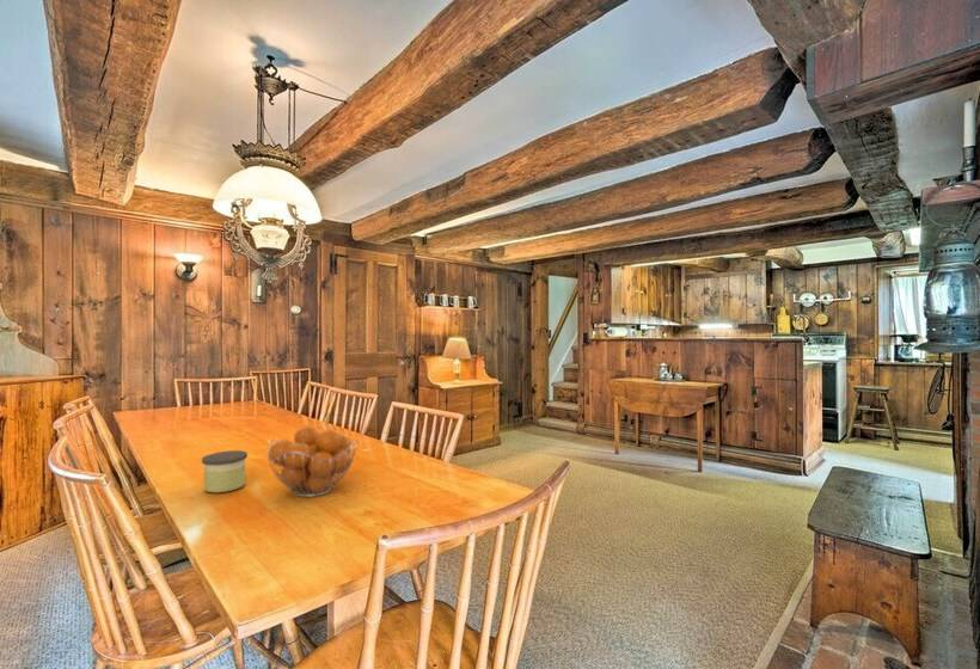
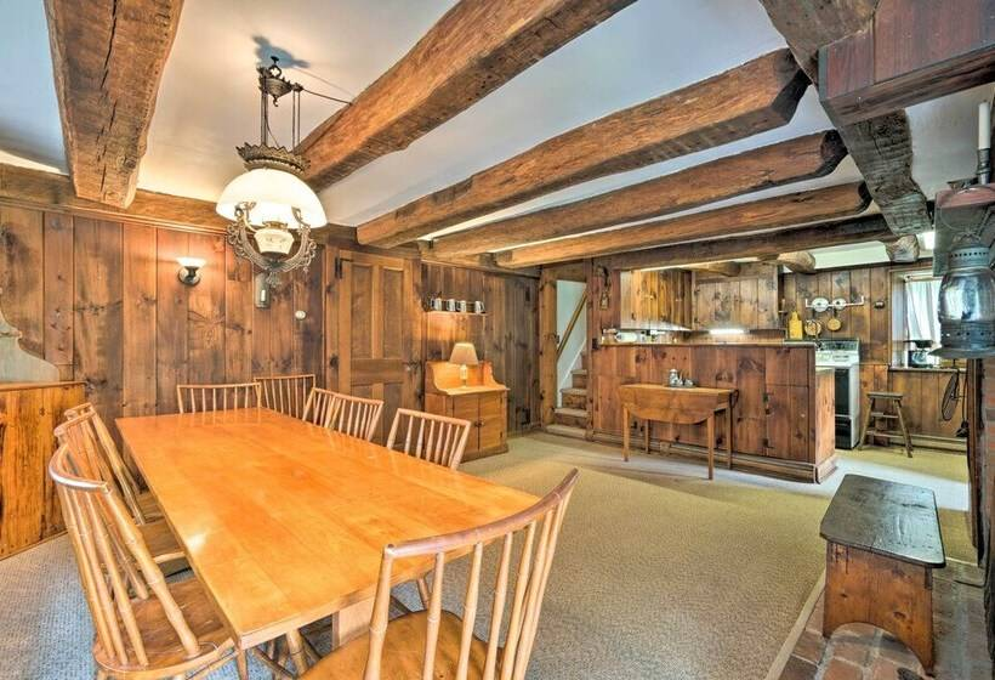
- candle (225, 471)
- fruit basket (313, 459)
